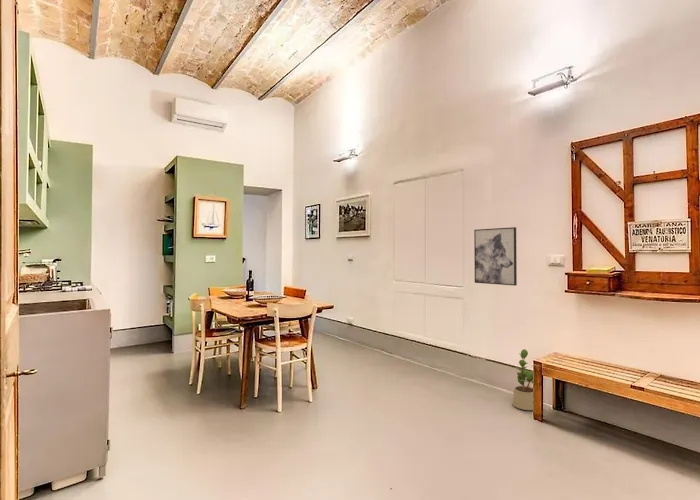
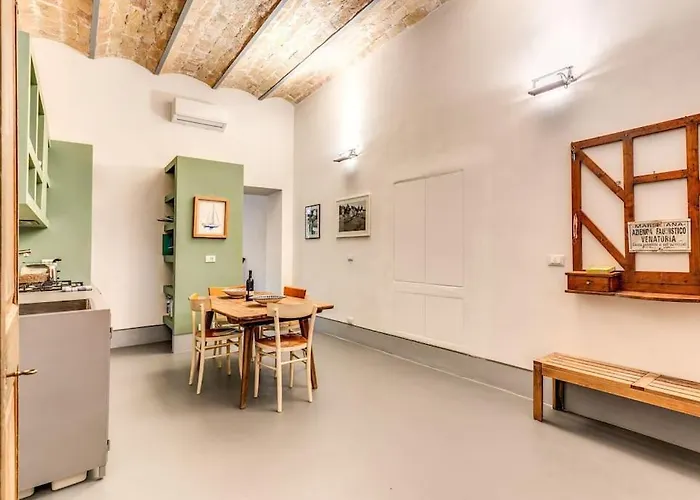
- wall art (494, 256)
- potted plant (528, 377)
